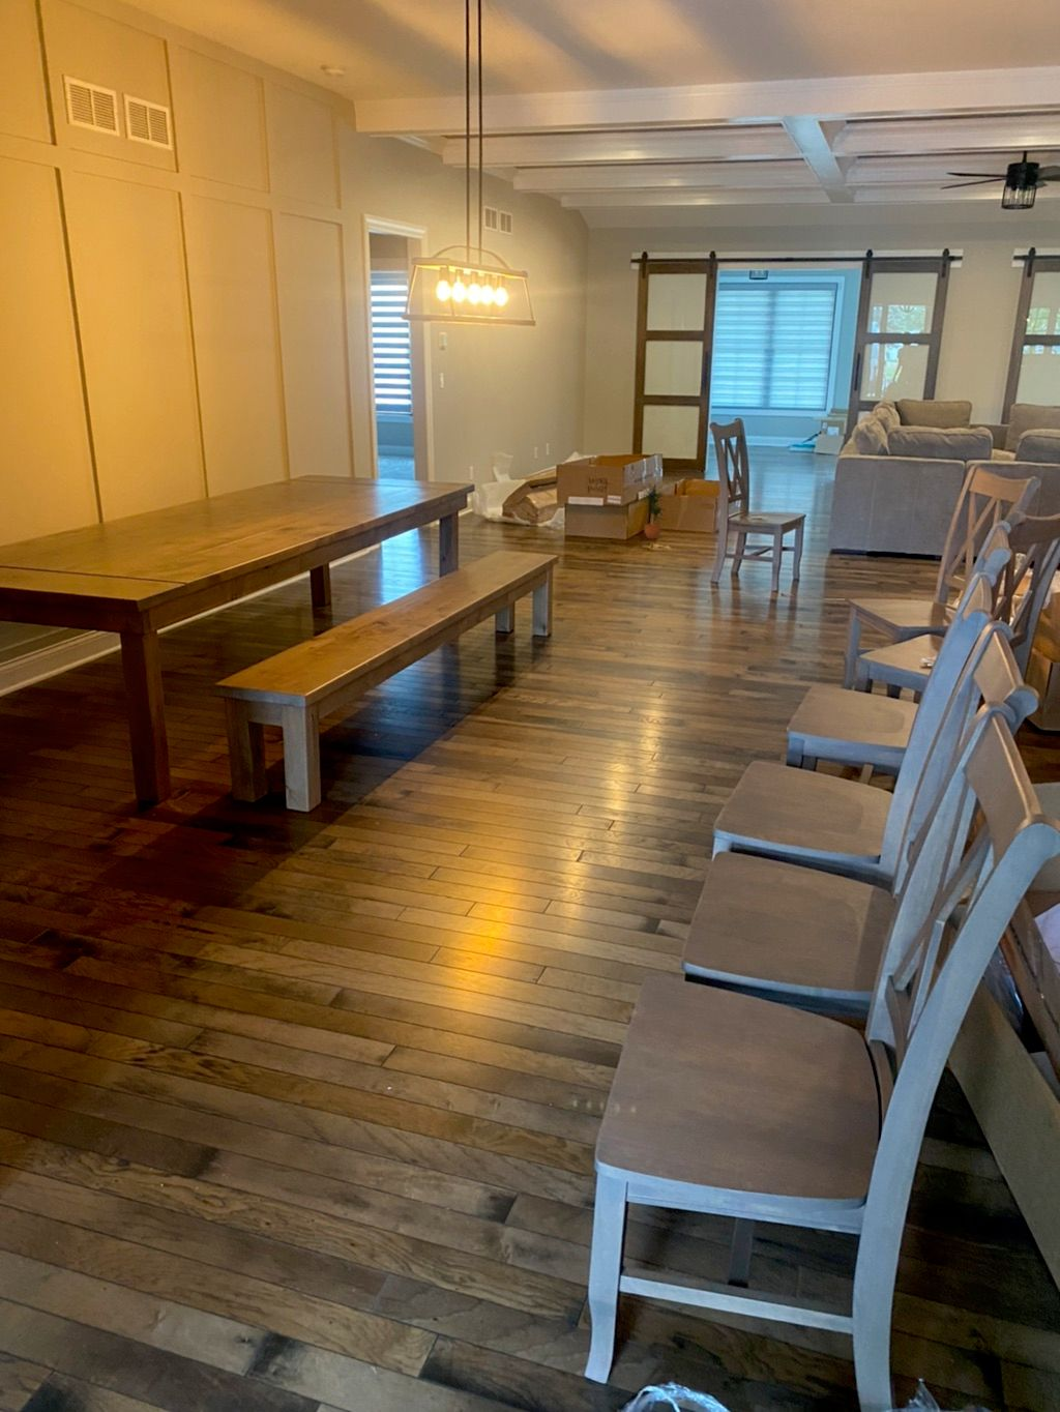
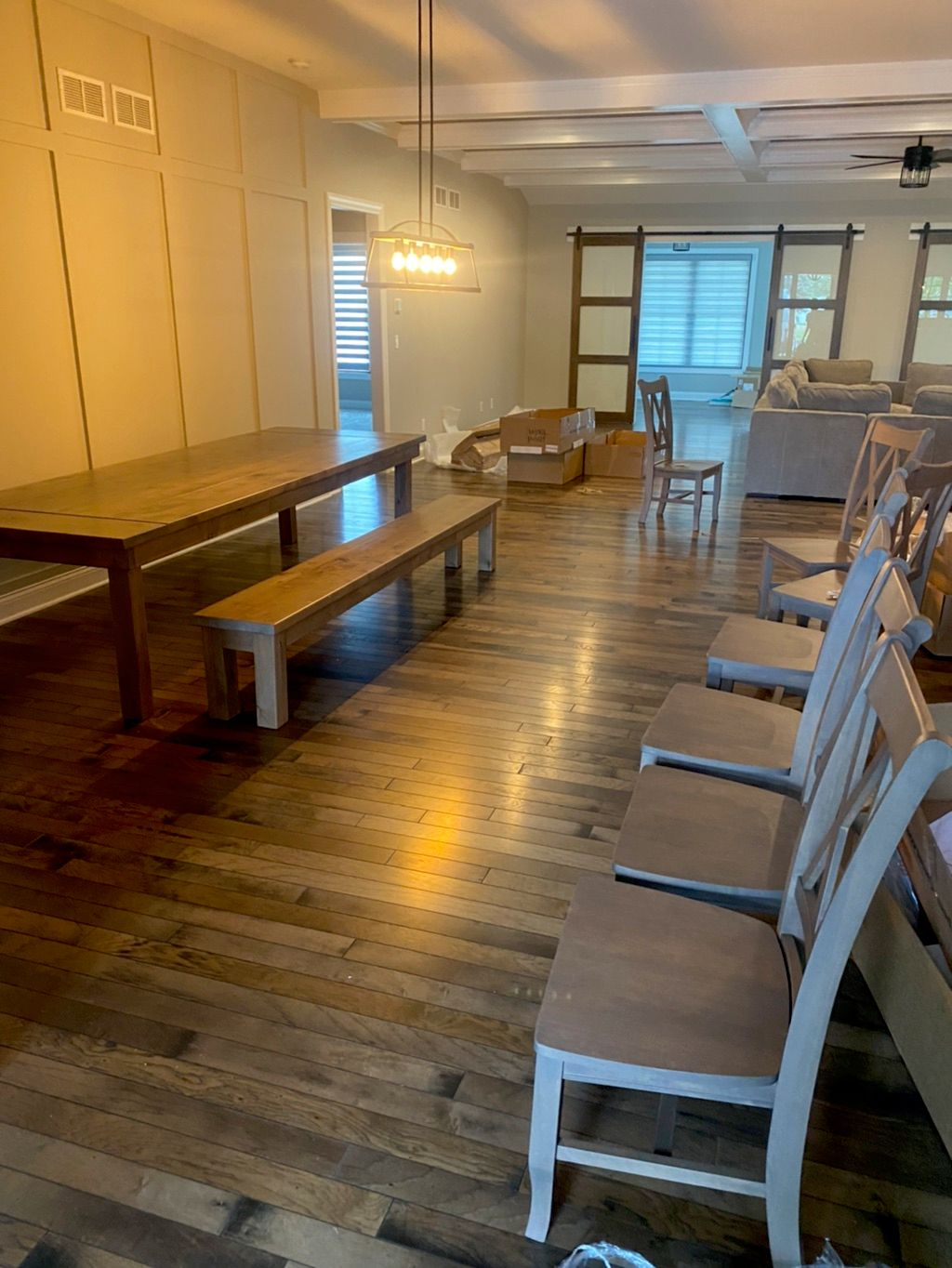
- potted plant (651, 510)
